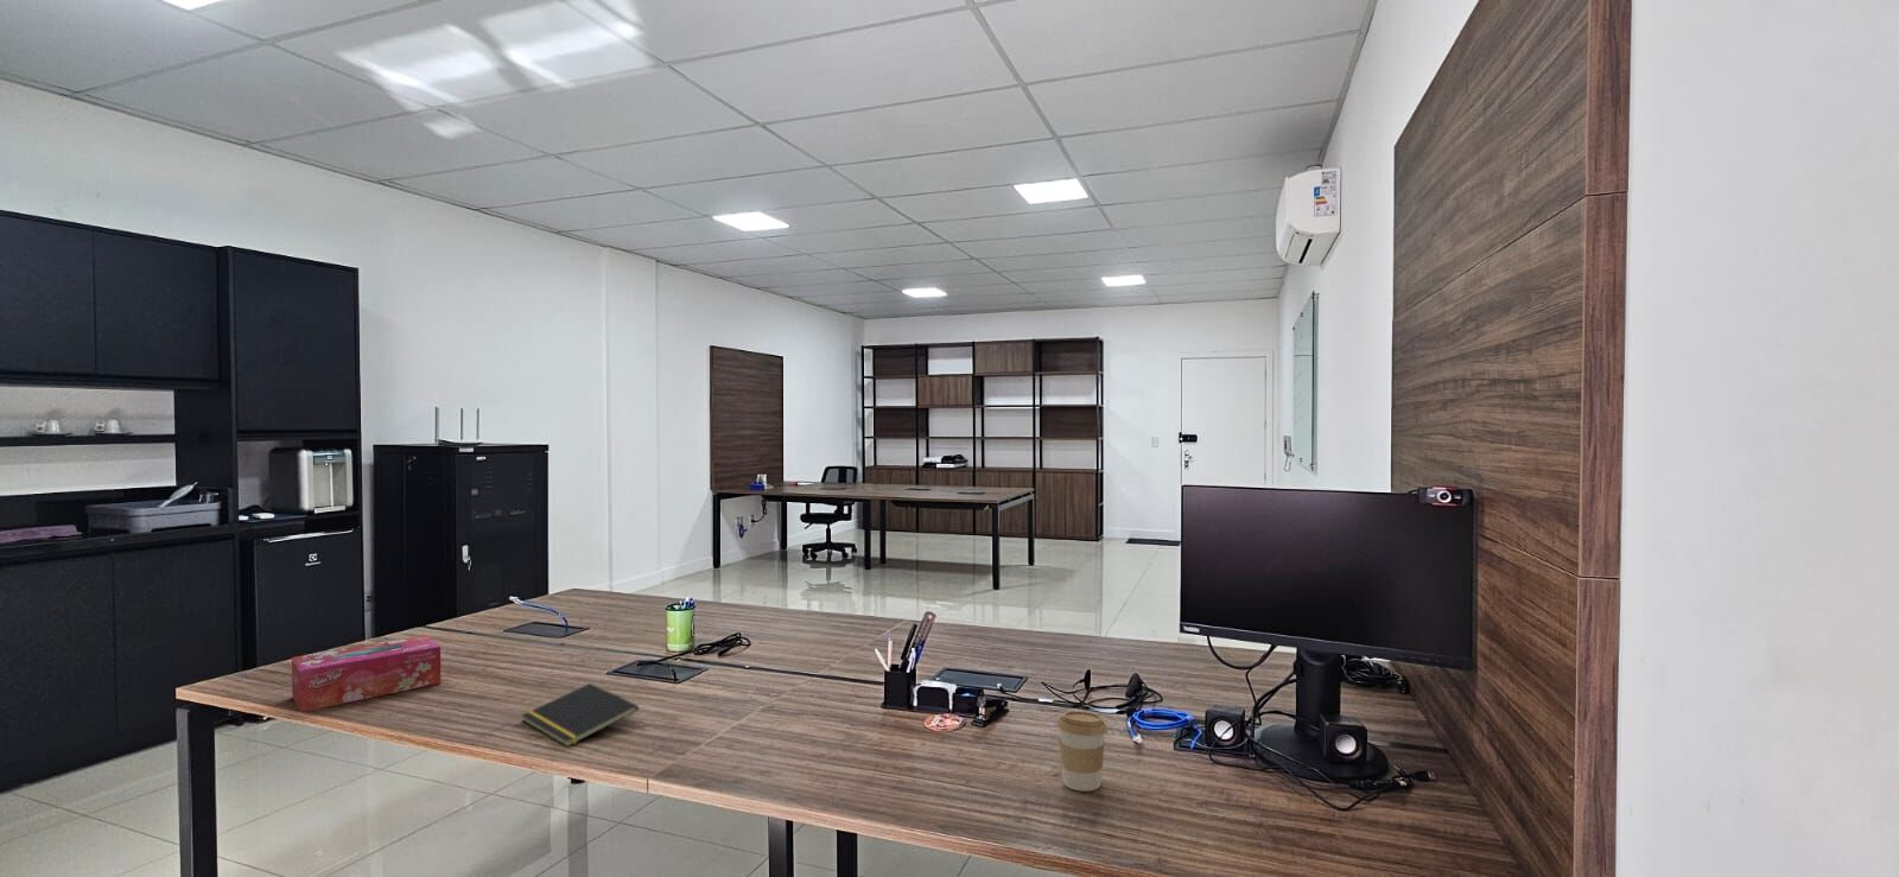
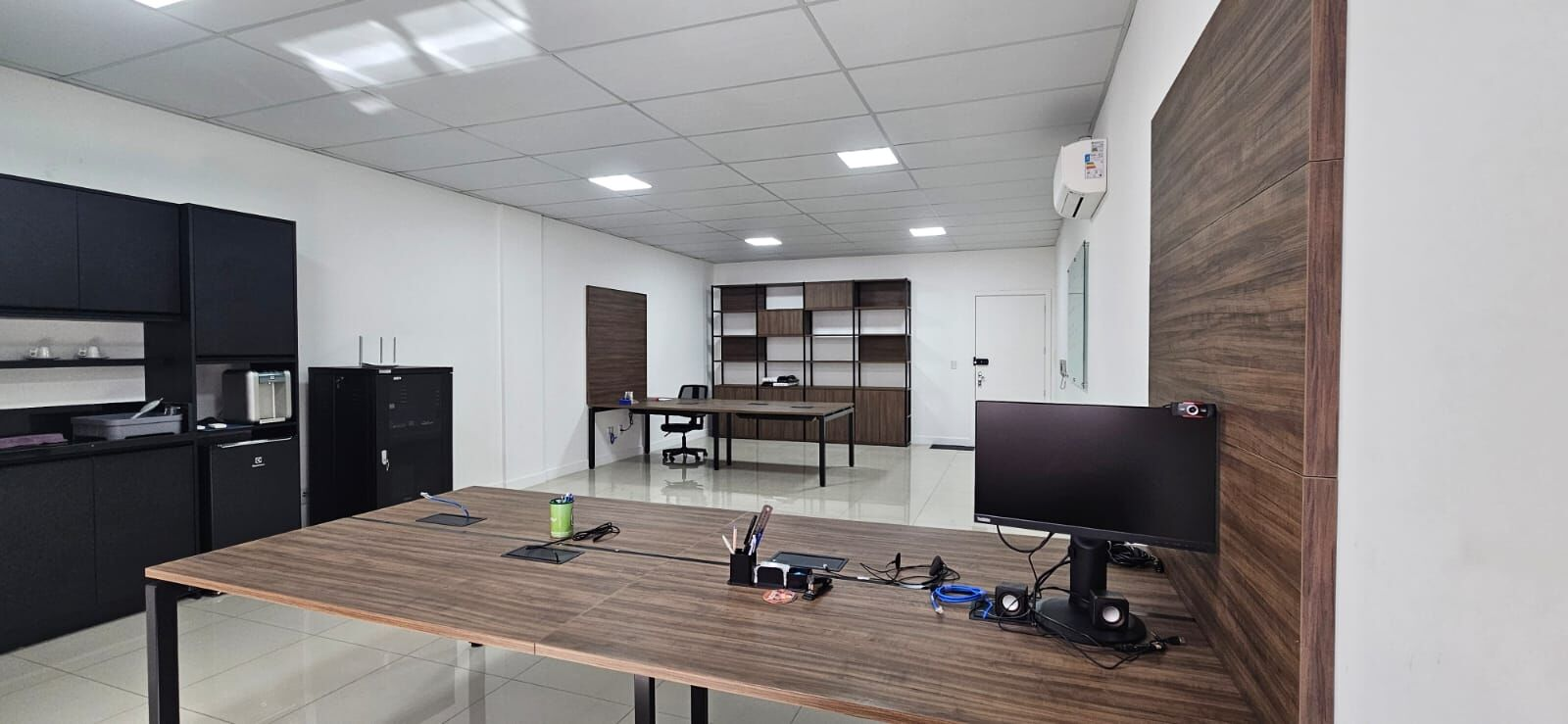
- coffee cup (1082, 747)
- notepad (579, 712)
- tissue box (368, 671)
